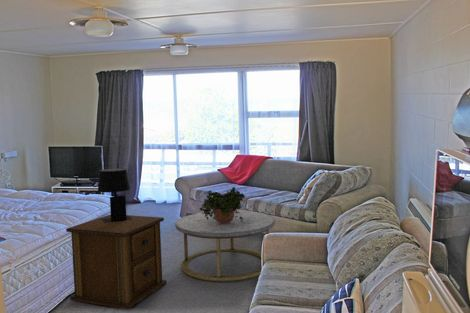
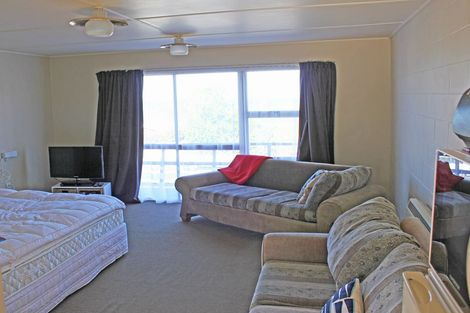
- table lamp (114, 193)
- side table (118, 257)
- potted plant (222, 205)
- coffee table (225, 238)
